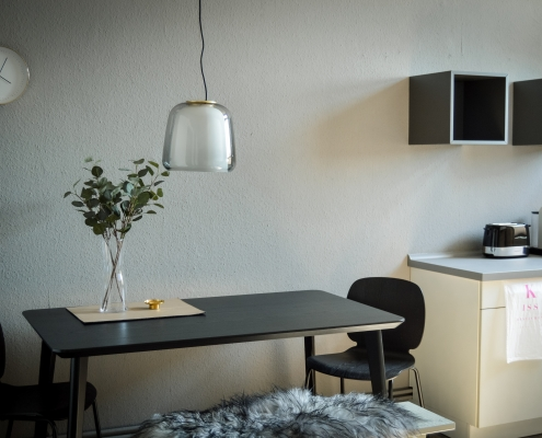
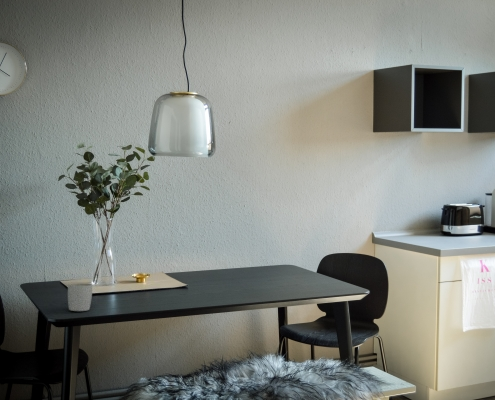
+ mug (78, 296)
